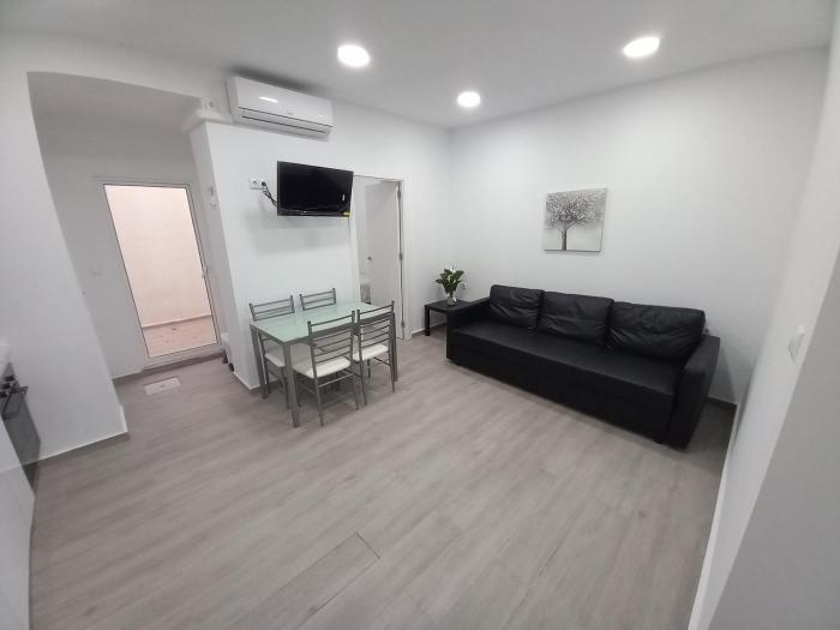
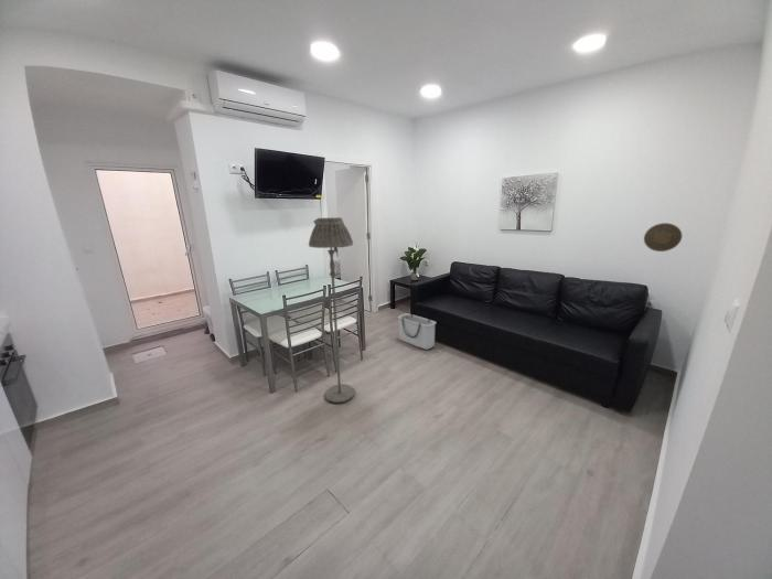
+ floor lamp (334, 312)
+ storage bin (416, 331)
+ decorative plate (662, 237)
